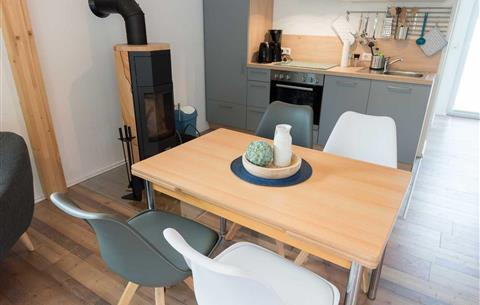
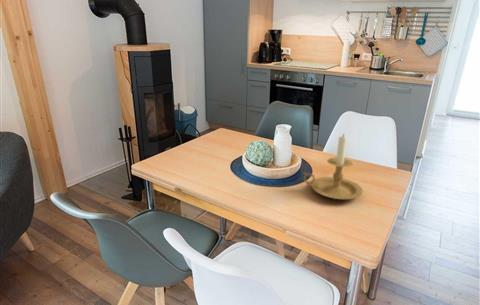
+ candle holder (339, 164)
